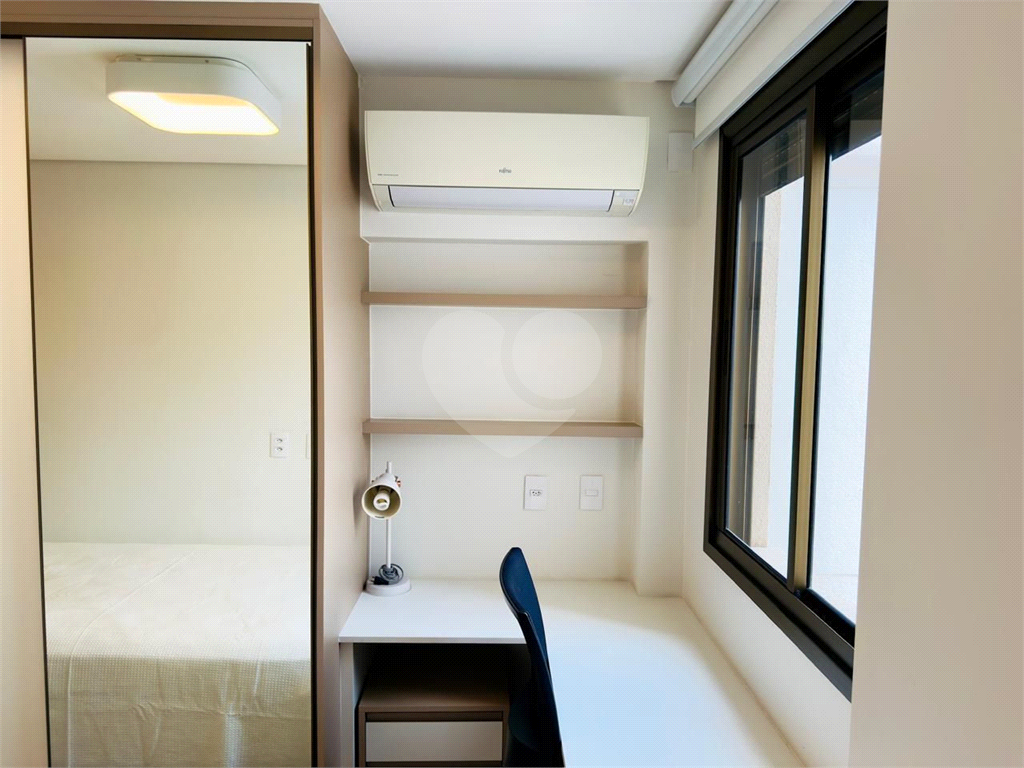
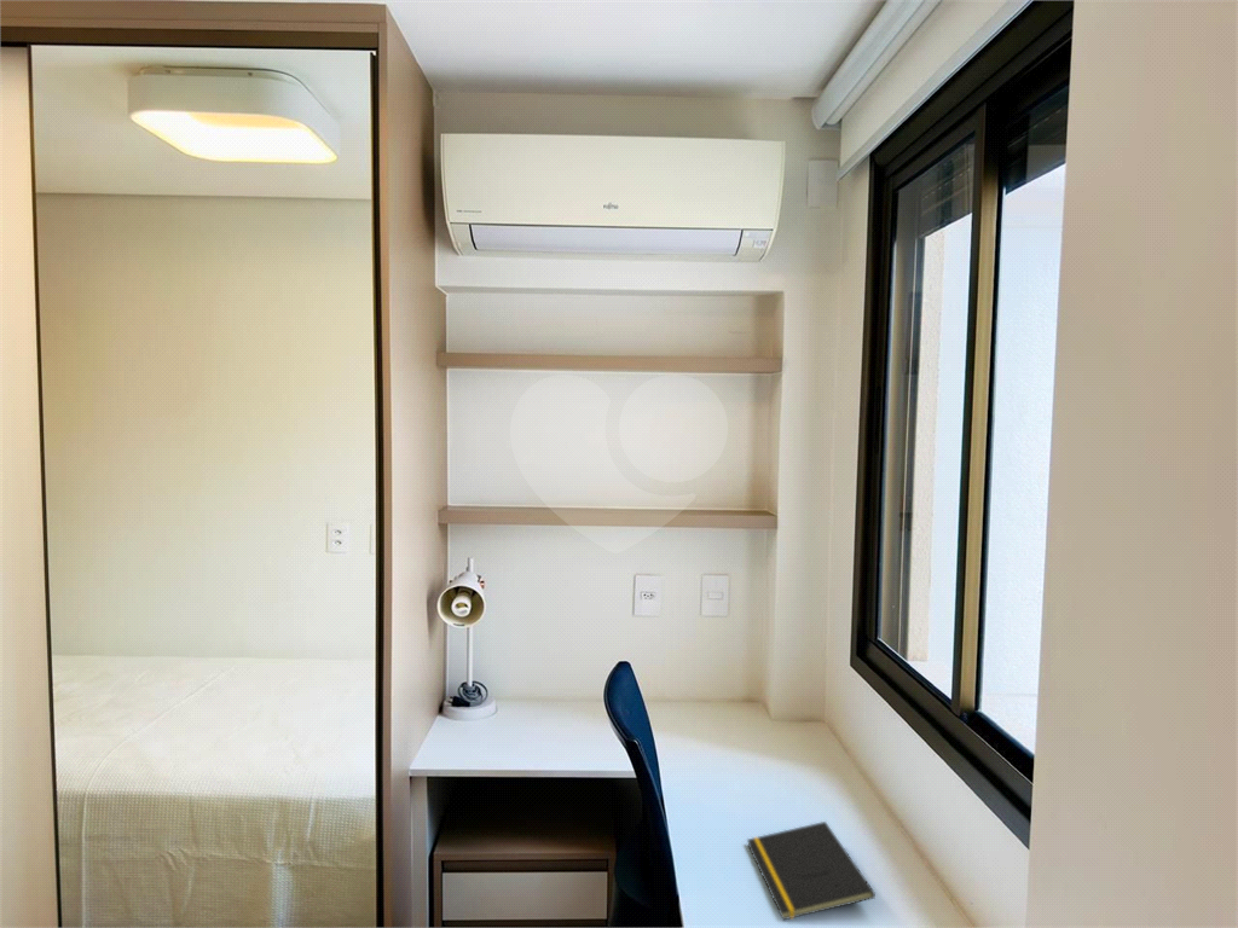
+ notepad (805, 866)
